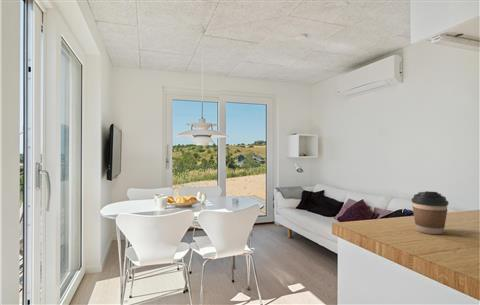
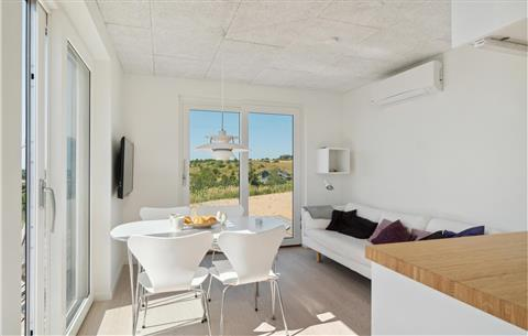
- coffee cup (429, 210)
